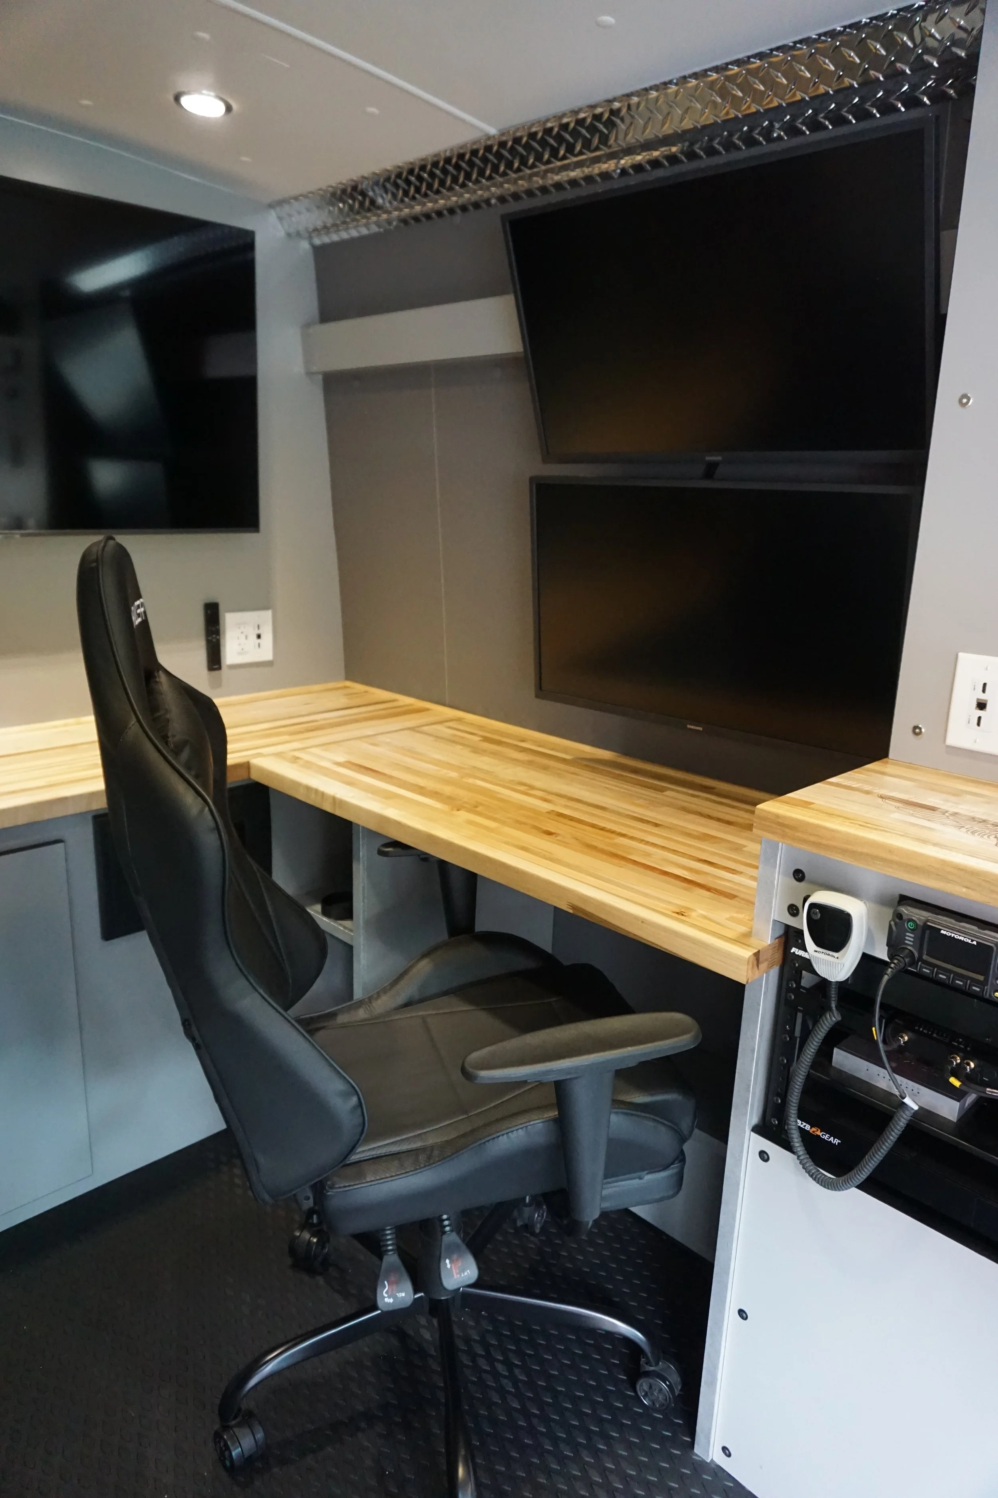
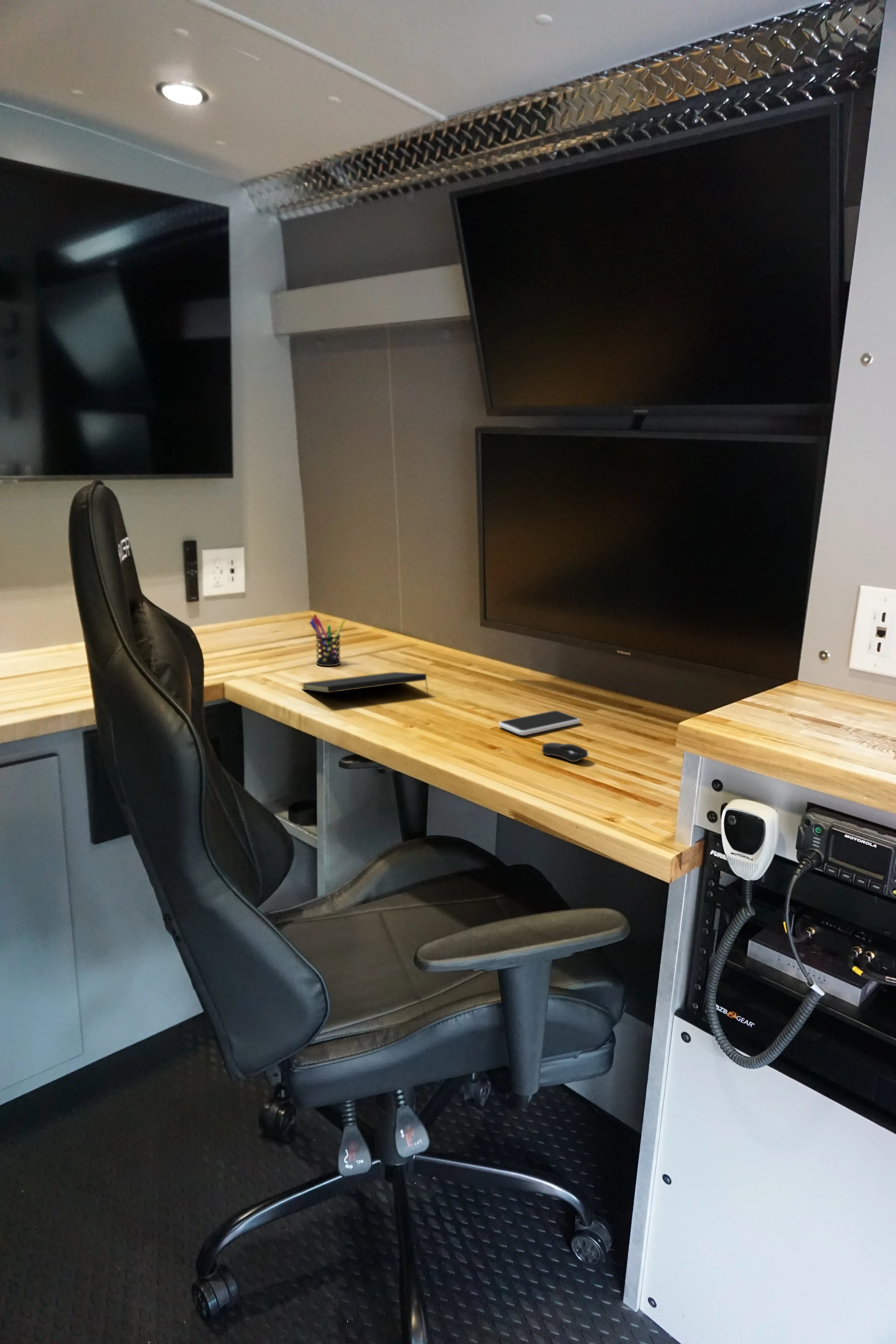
+ smartphone (540, 722)
+ notepad (363, 681)
+ computer mouse (575, 750)
+ pen holder (327, 639)
